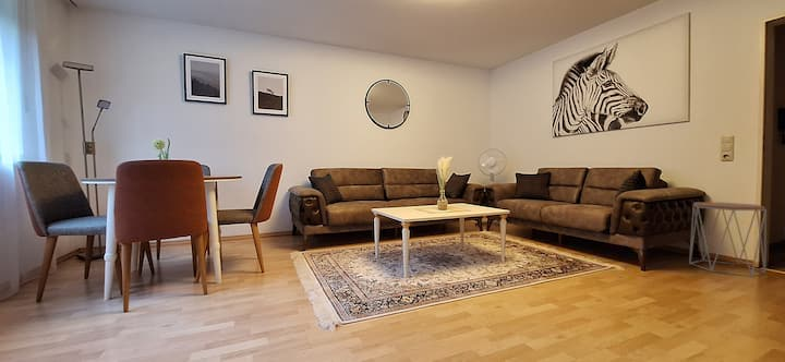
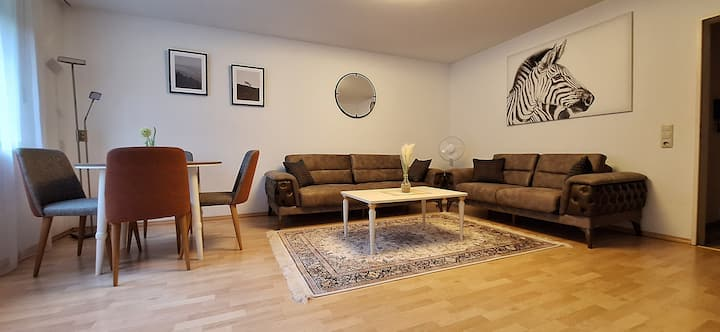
- side table (724, 236)
